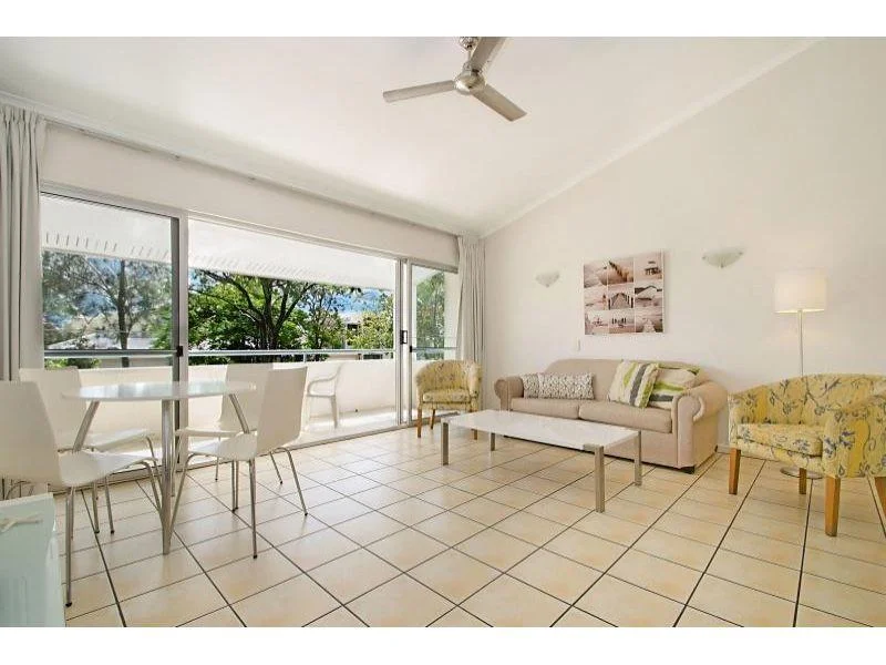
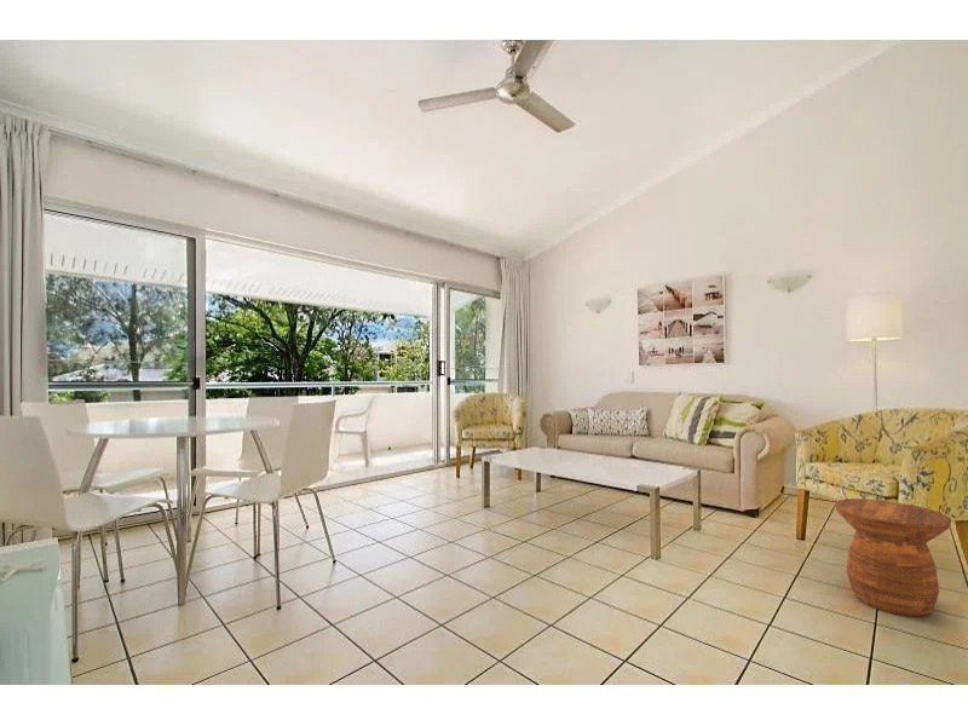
+ side table (889, 555)
